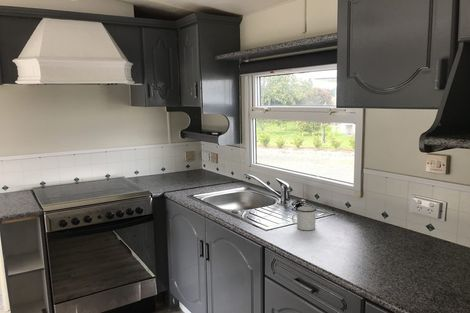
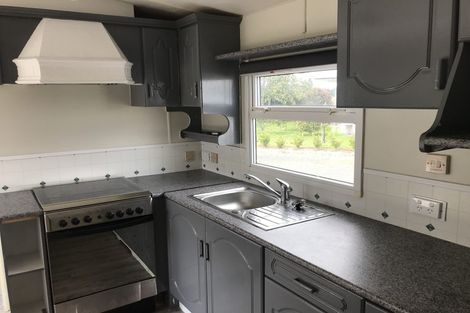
- mug (303, 218)
